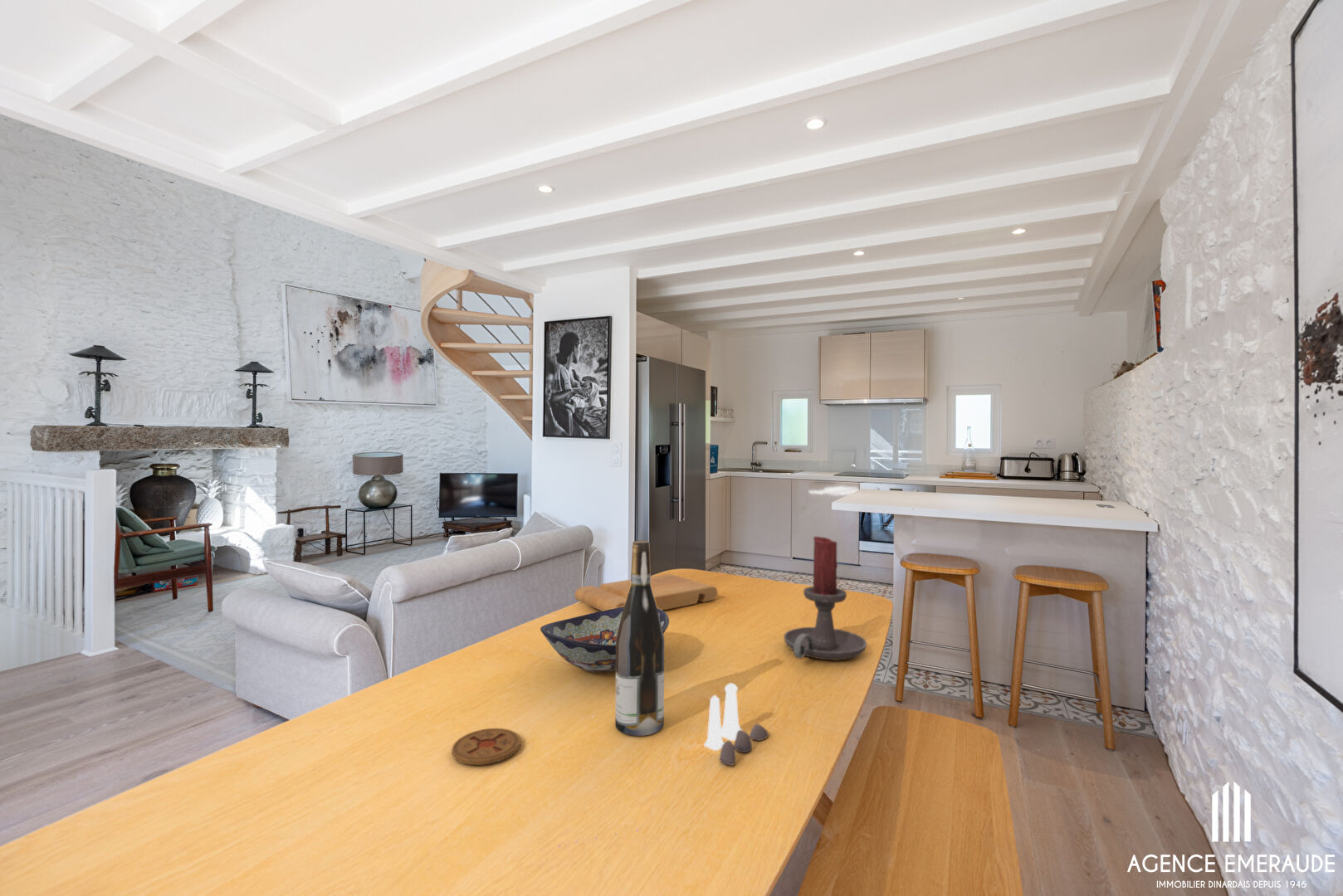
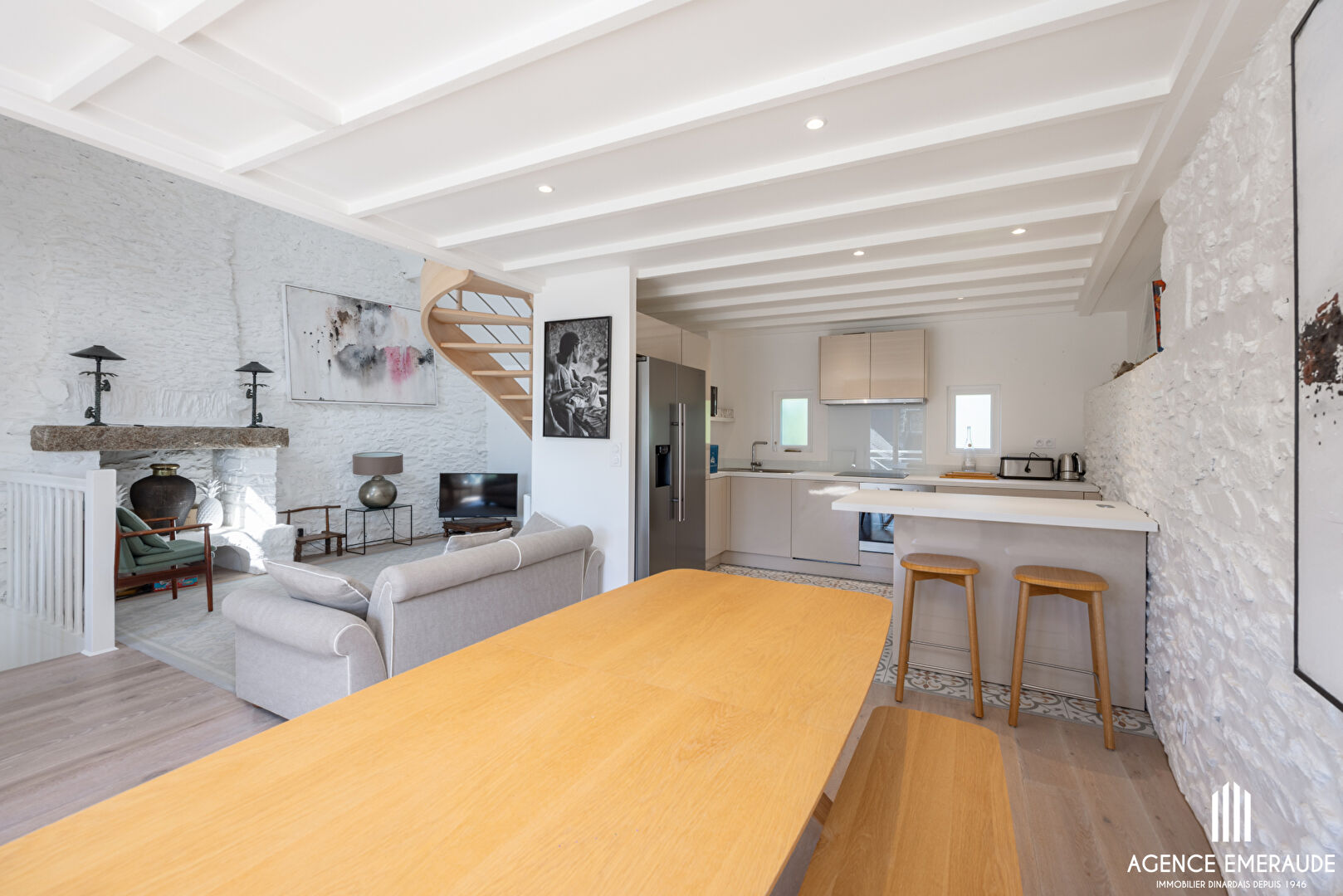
- coaster (486, 745)
- wine bottle (640, 632)
- decorative bowl (606, 641)
- cutting board (652, 592)
- candle holder (819, 594)
- salt and pepper shaker set (735, 717)
